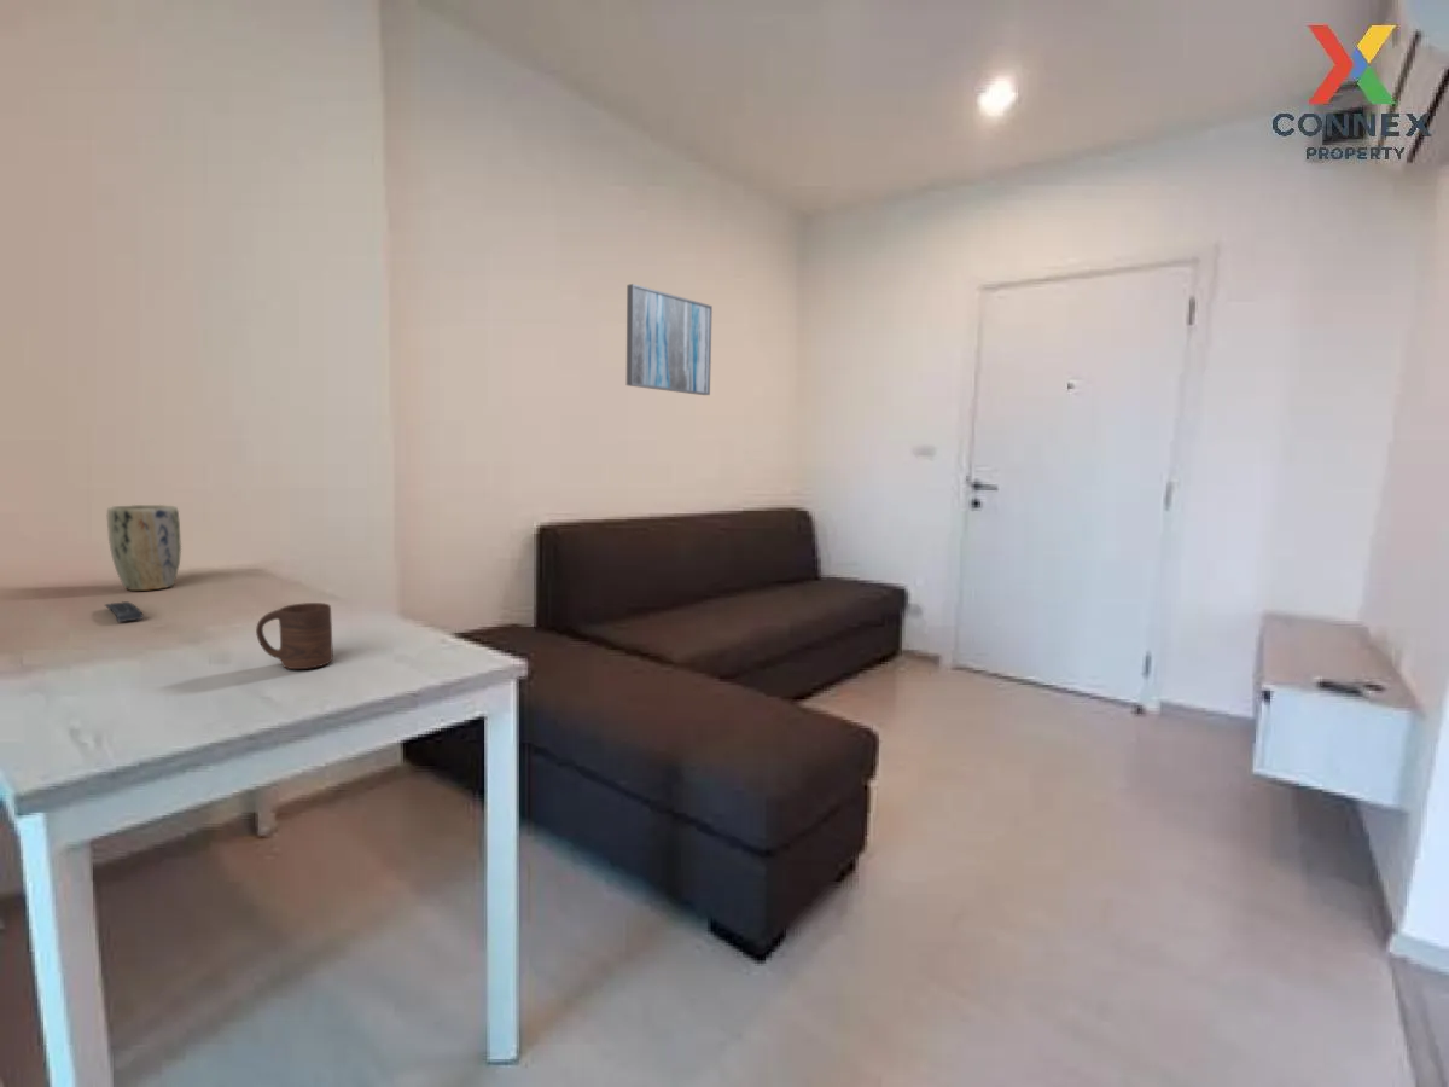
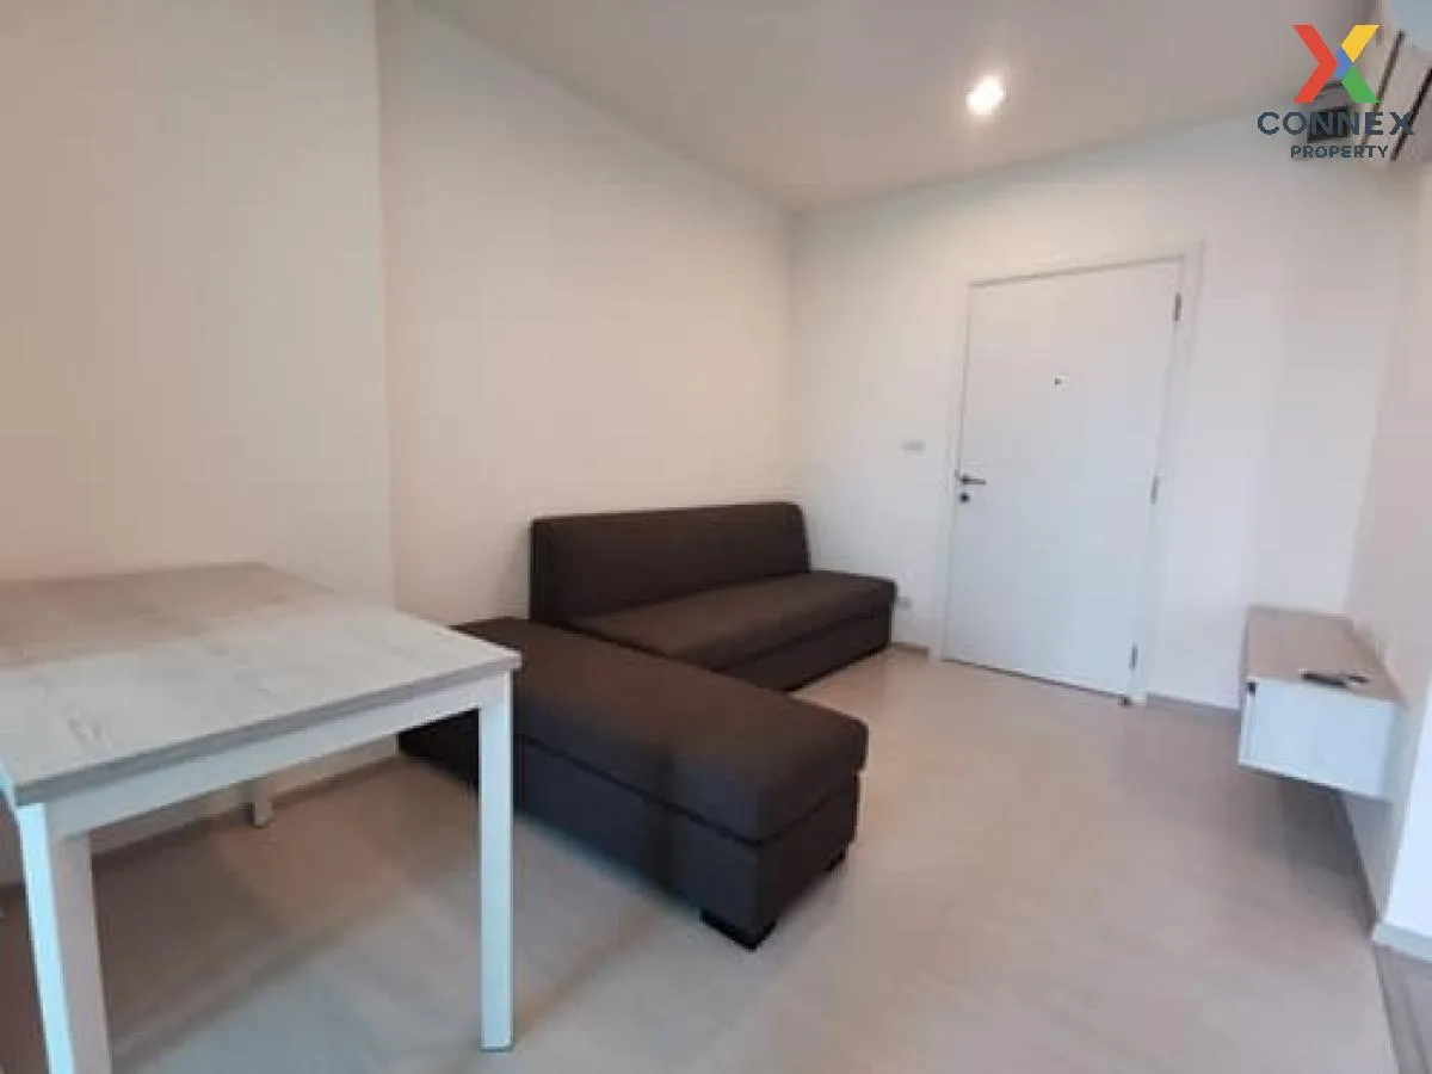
- cup (298, 636)
- plant pot (145, 547)
- remote control (122, 609)
- wall art (670, 343)
